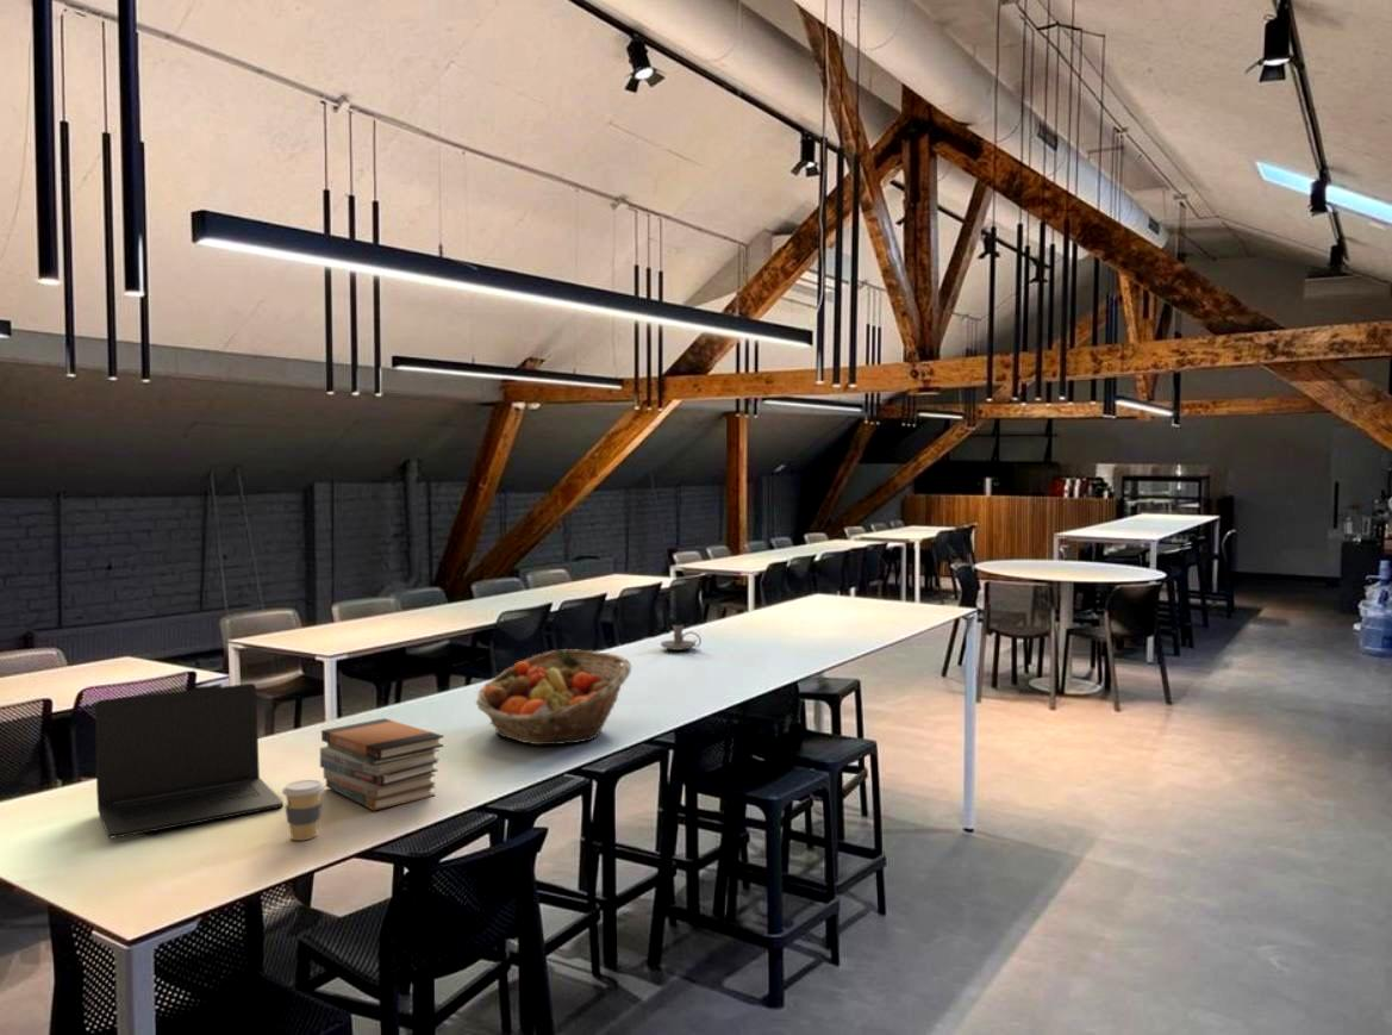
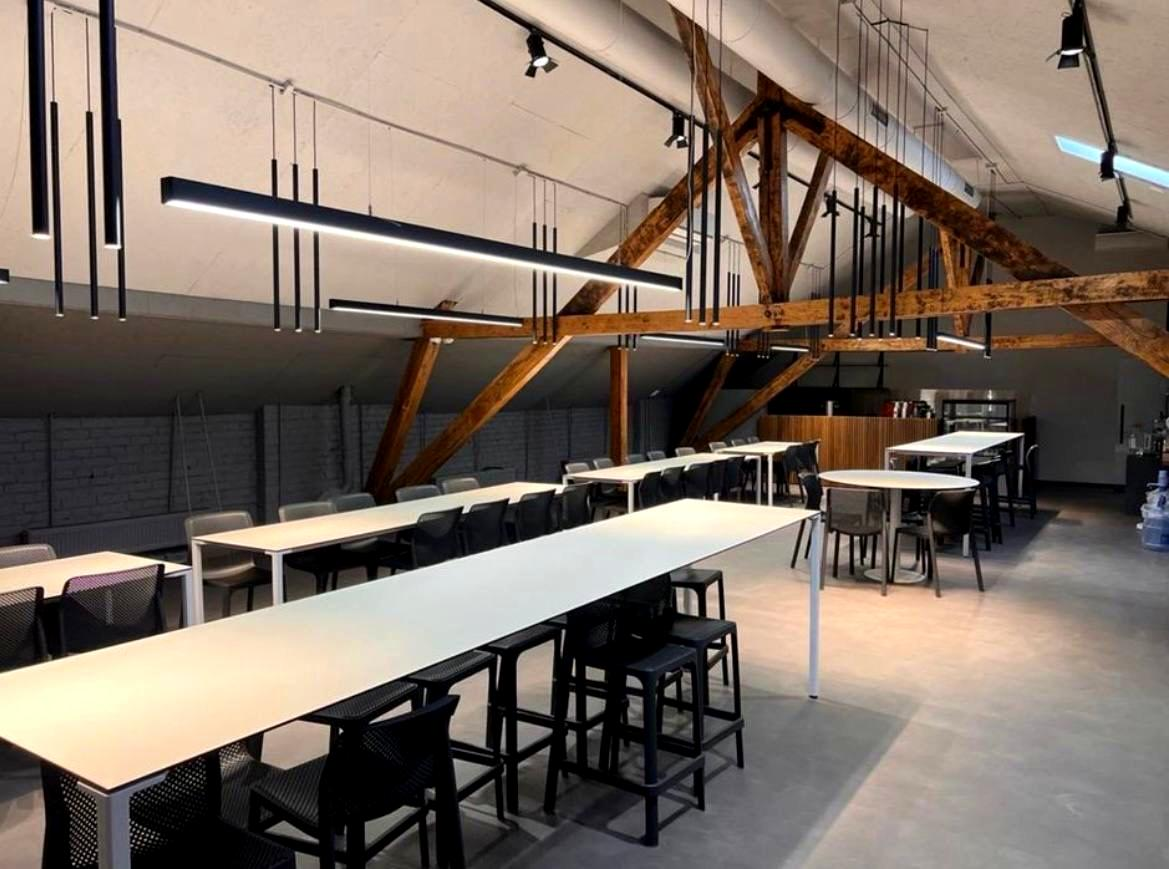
- candle holder (681, 637)
- fruit basket (554, 694)
- coffee cup (304, 810)
- book stack (380, 761)
- laptop (188, 754)
